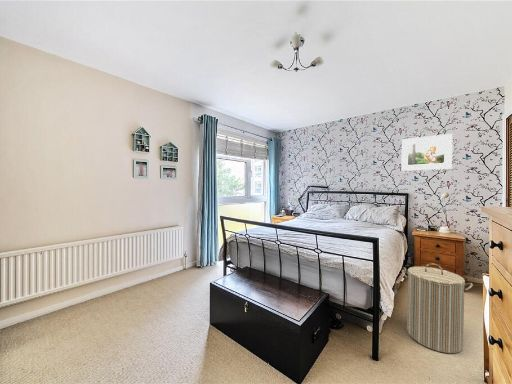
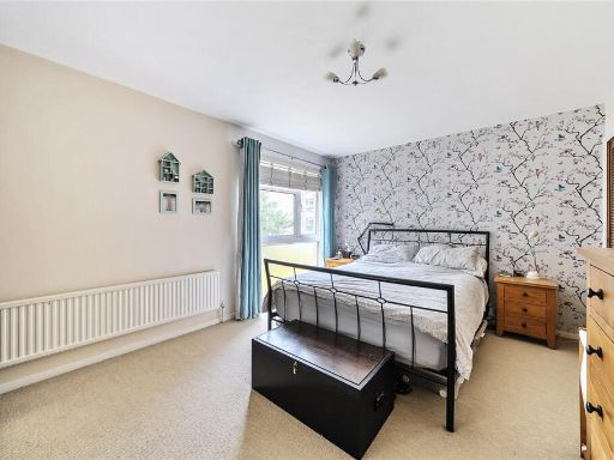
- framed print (425, 153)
- laundry hamper (434, 301)
